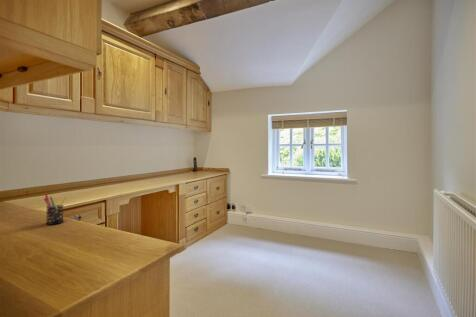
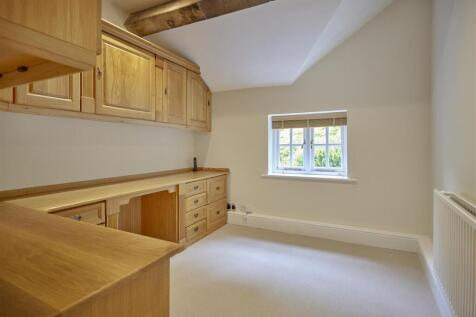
- pen holder (53, 208)
